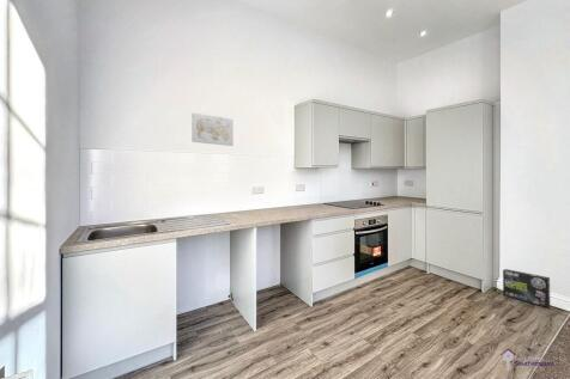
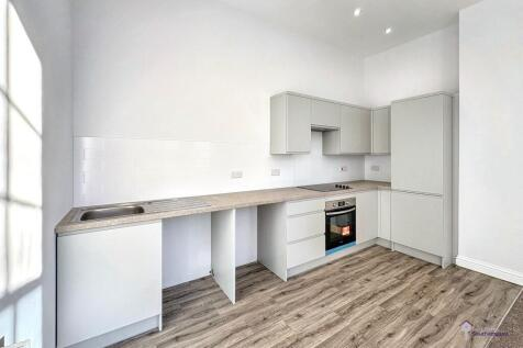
- box (524, 287)
- wall art (213, 129)
